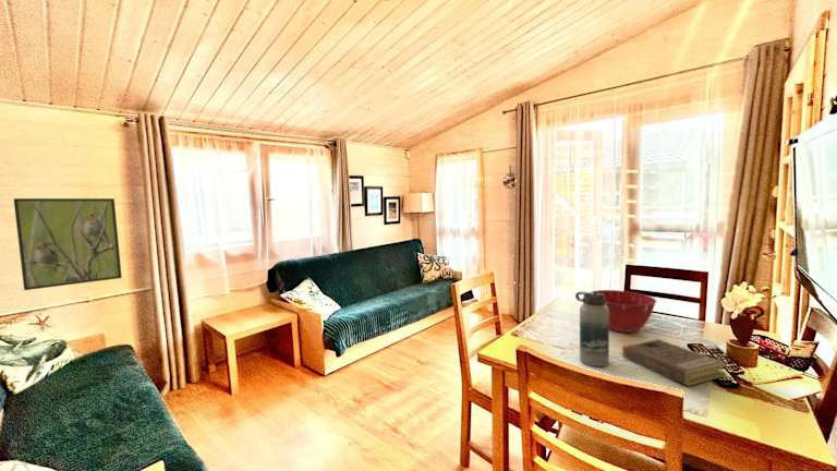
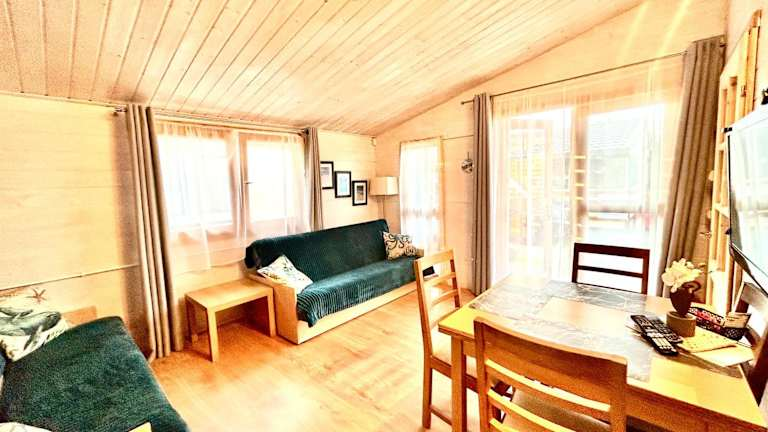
- mixing bowl (620, 312)
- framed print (72, 241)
- water bottle (592, 325)
- book (670, 360)
